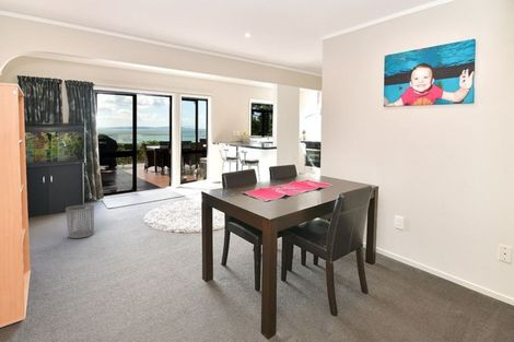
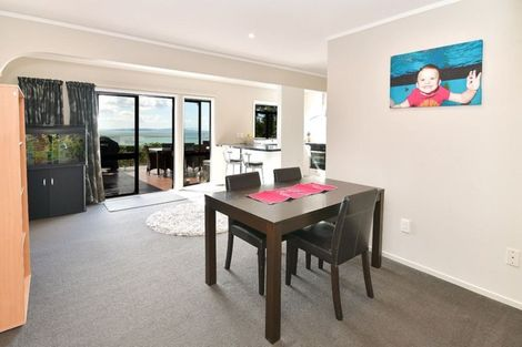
- waste bin (80, 221)
